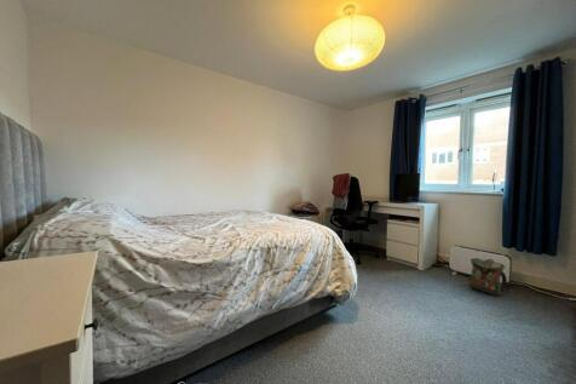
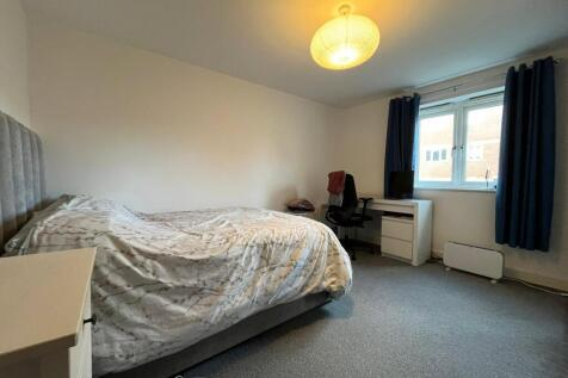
- backpack (490, 274)
